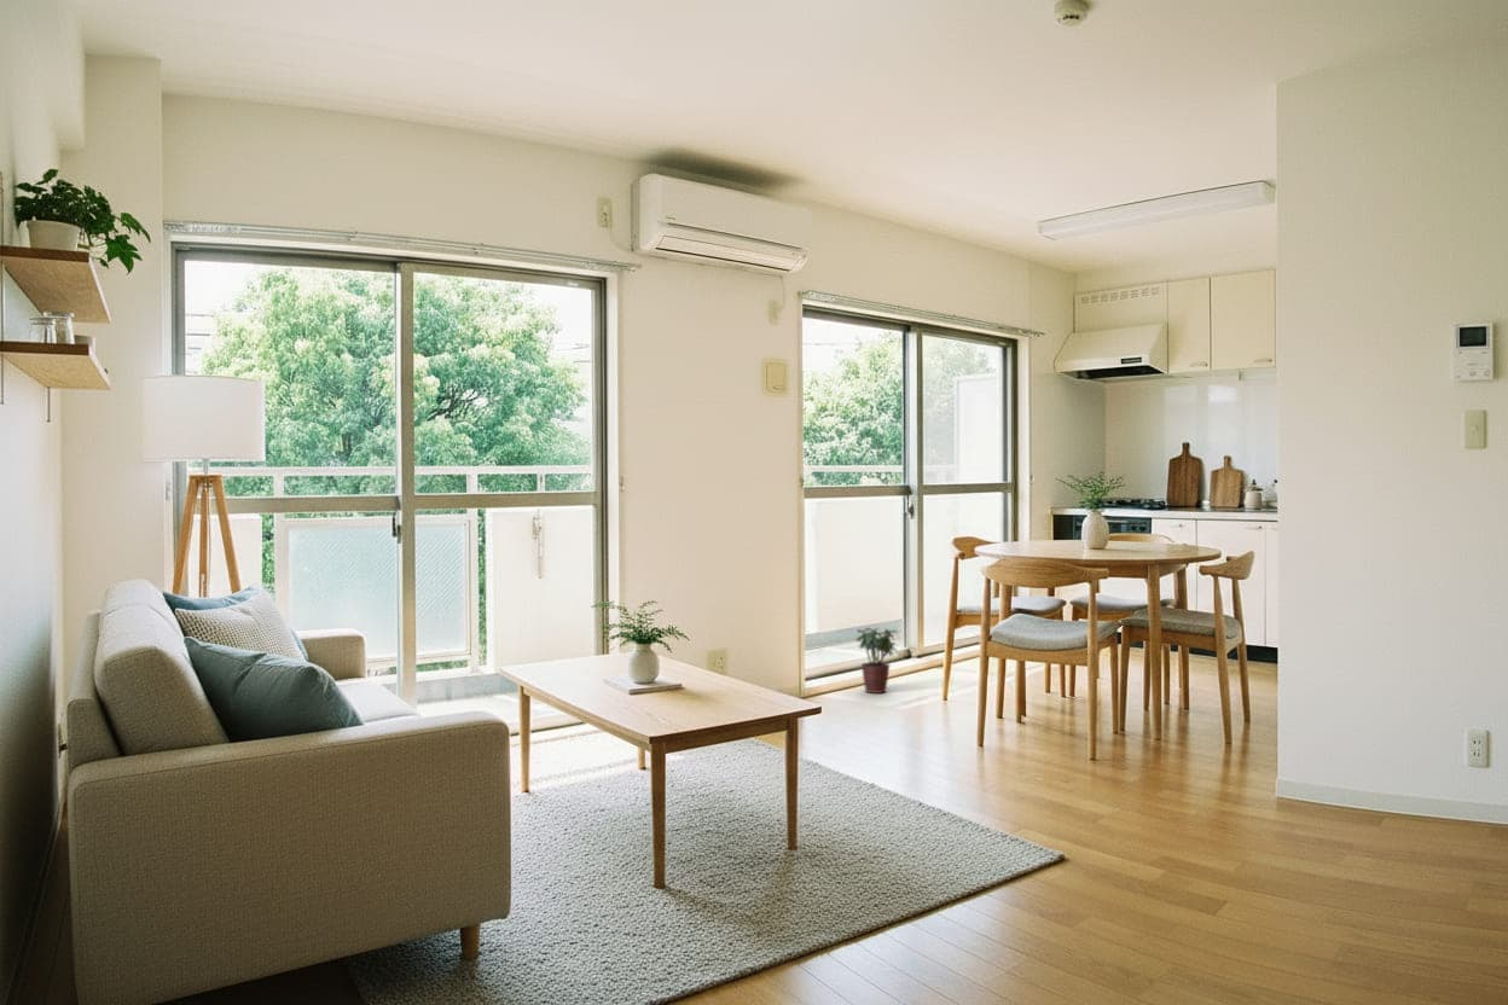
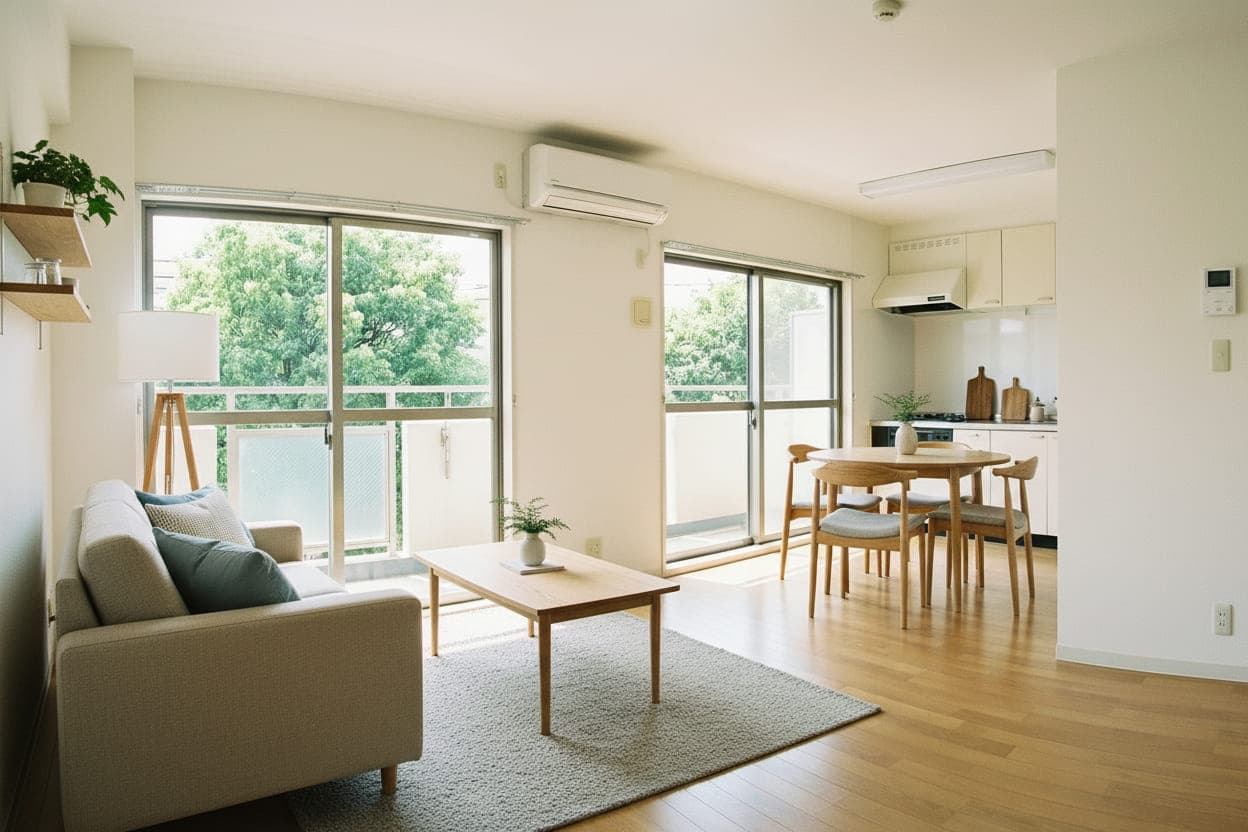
- potted plant (872, 657)
